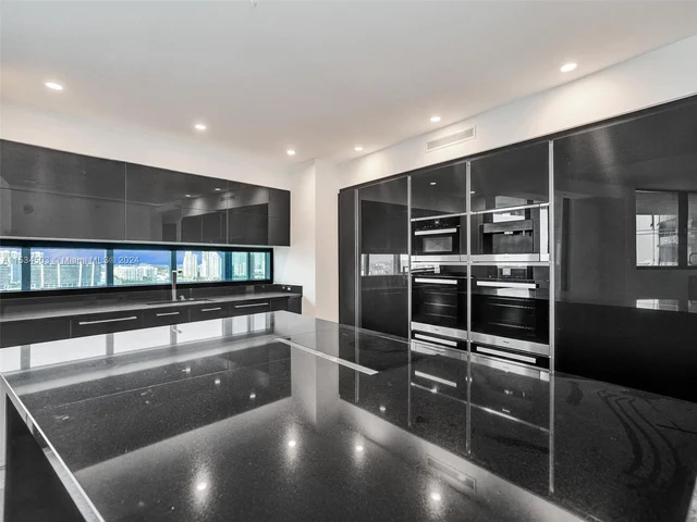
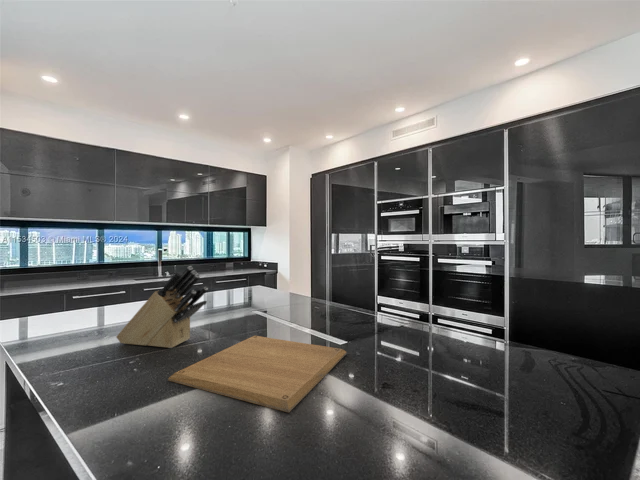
+ knife block (163, 304)
+ chopping board (266, 362)
